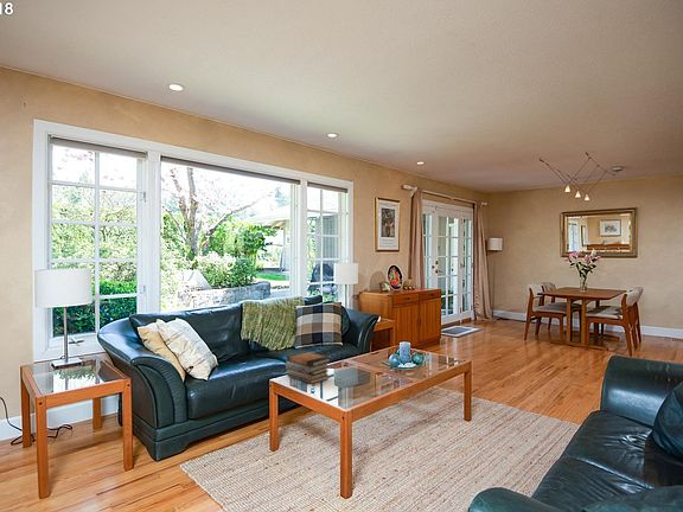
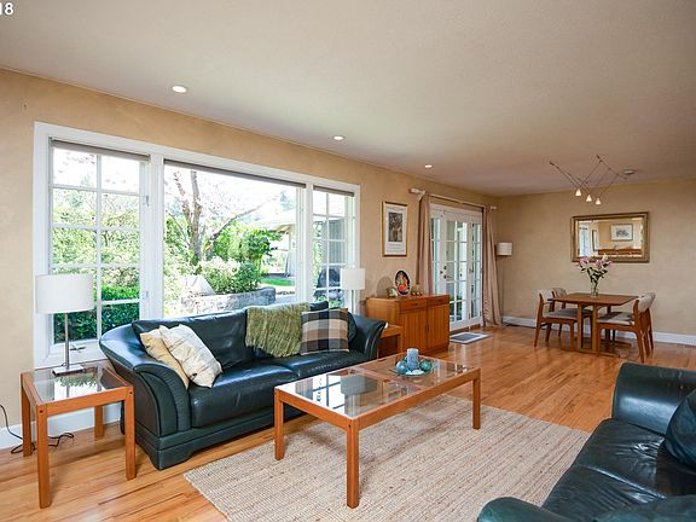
- book stack (307, 366)
